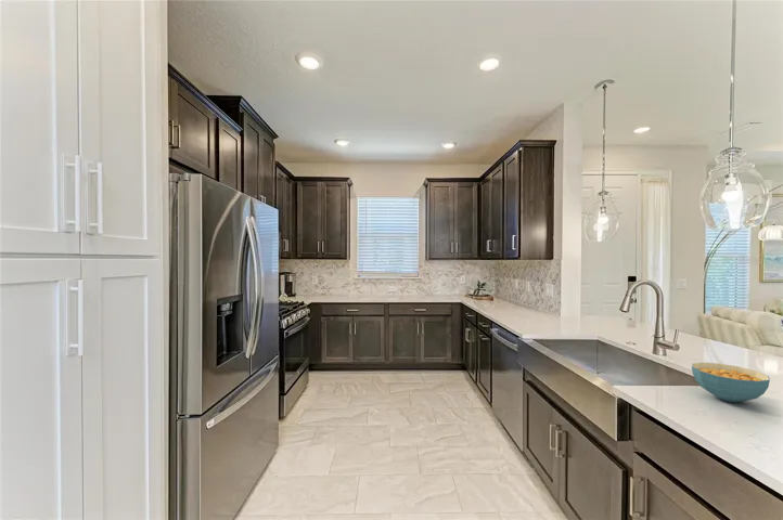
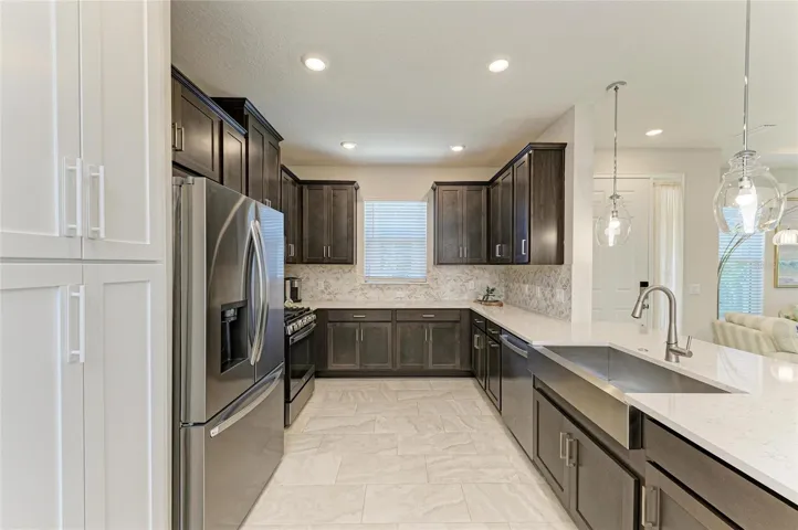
- cereal bowl (728, 385)
